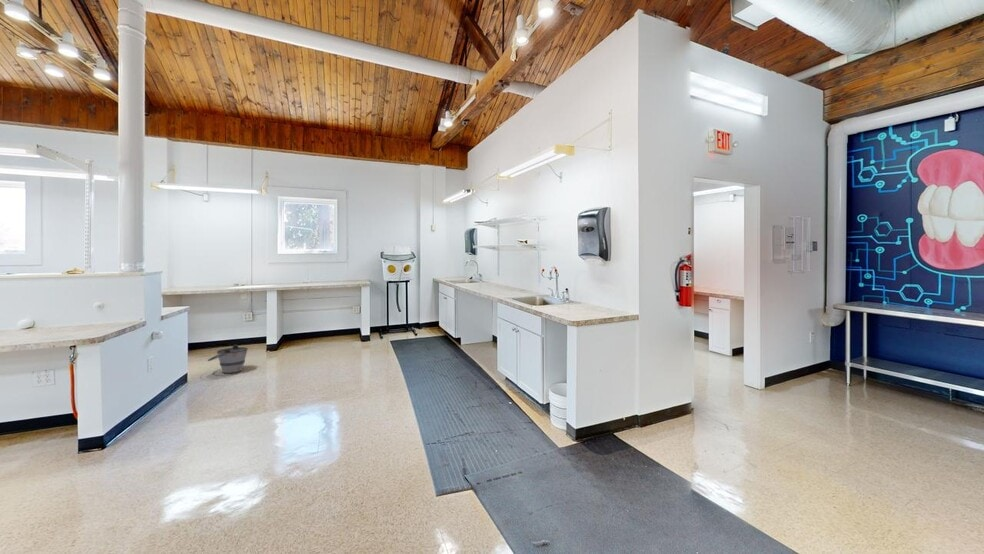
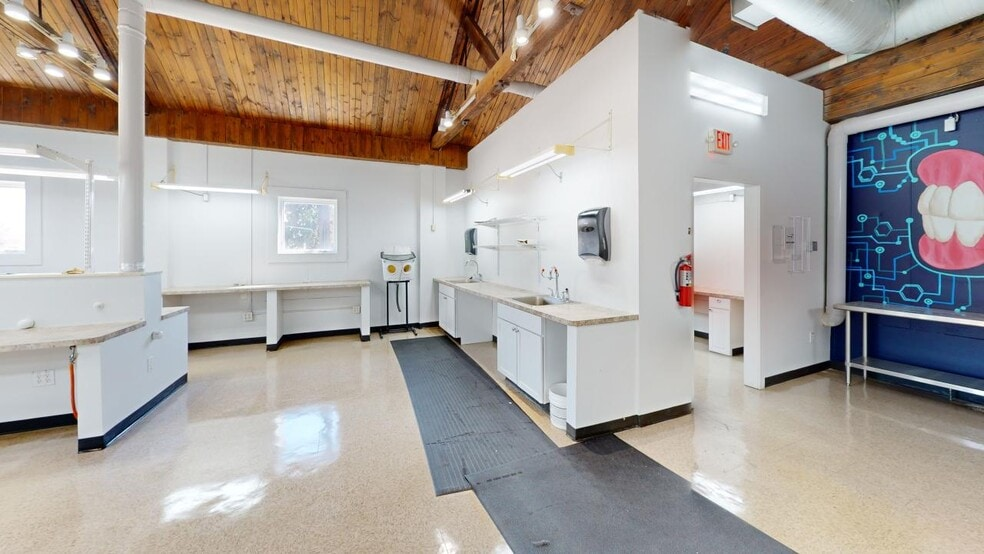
- bucket (228, 359)
